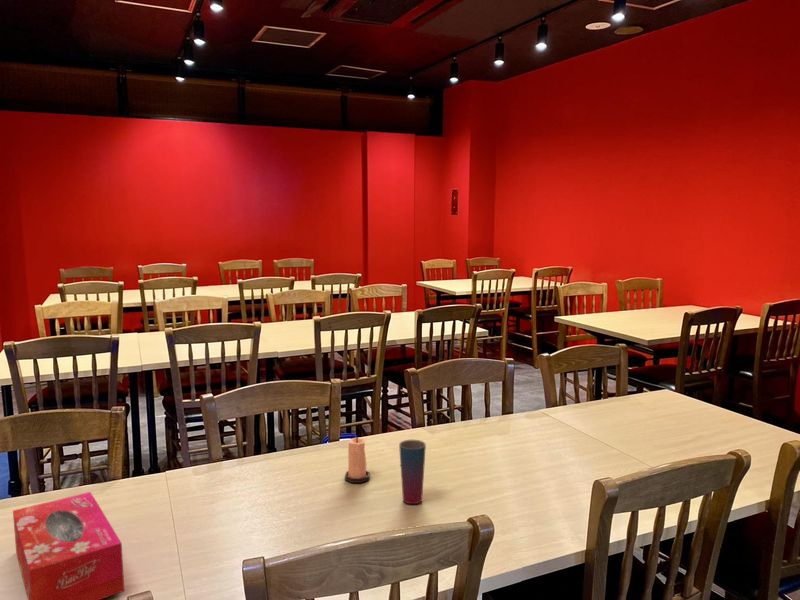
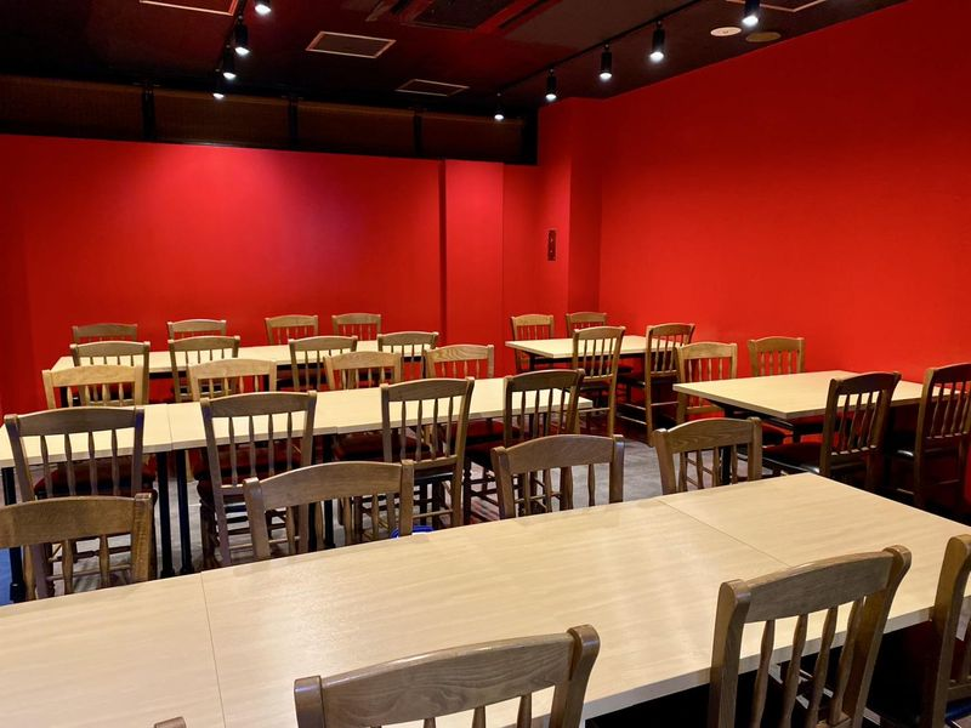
- candle (357, 457)
- cup (412, 472)
- tissue box (65, 548)
